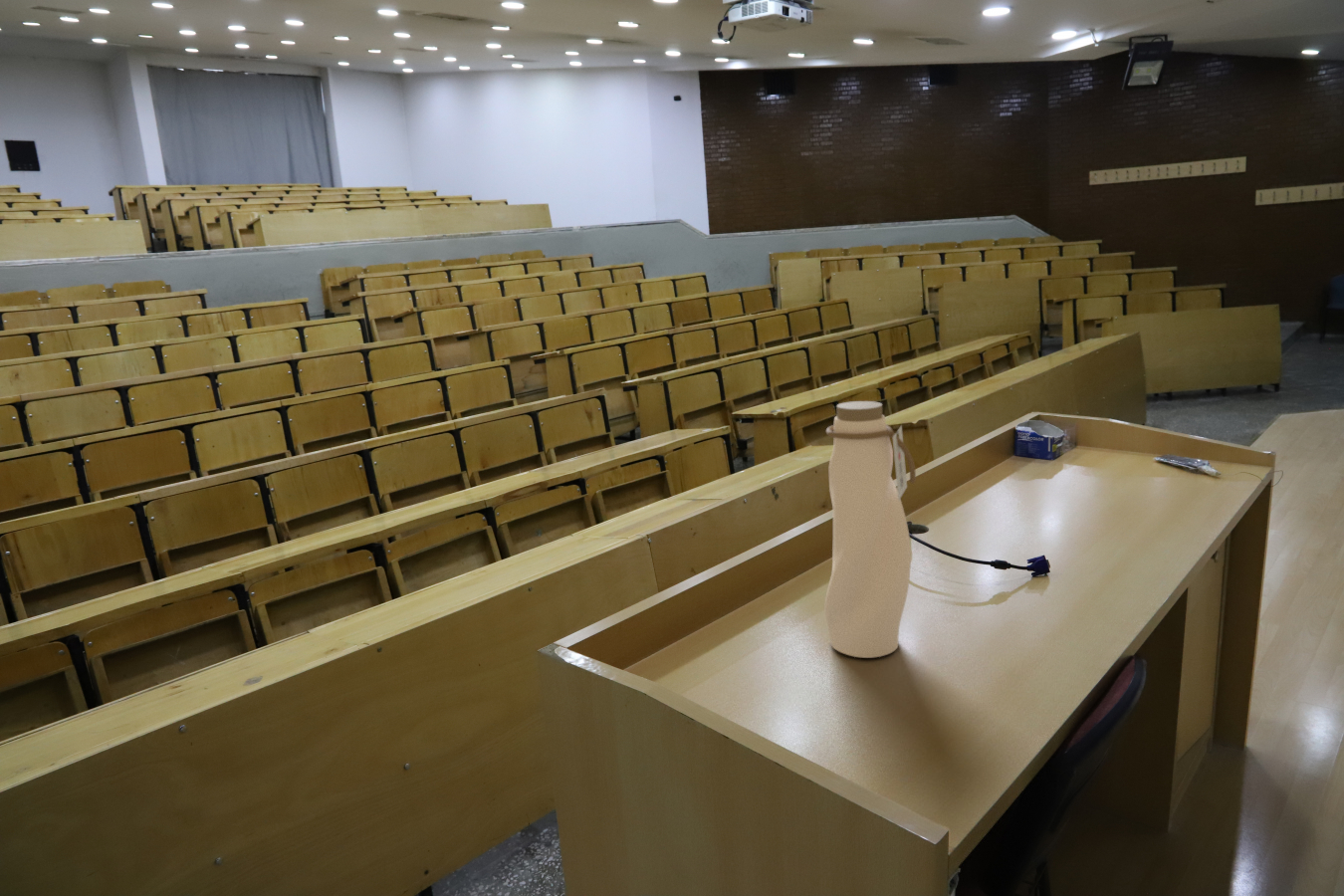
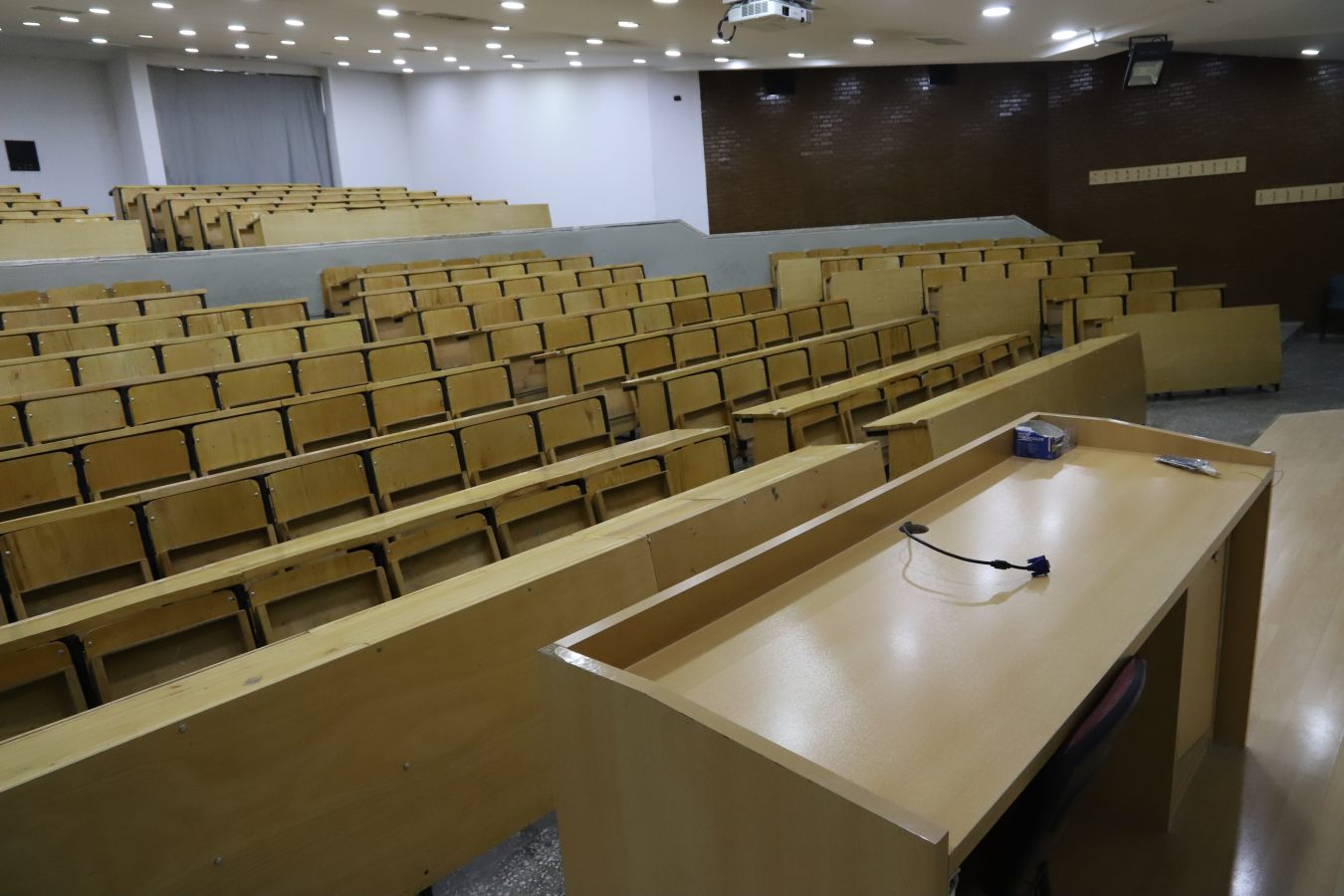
- water bottle (868, 527)
